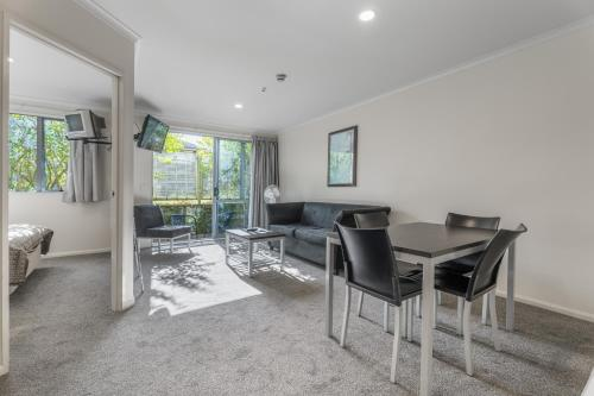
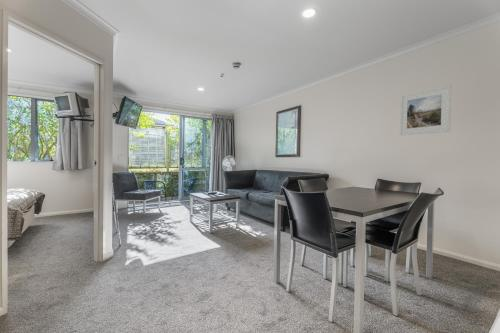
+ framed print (423, 112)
